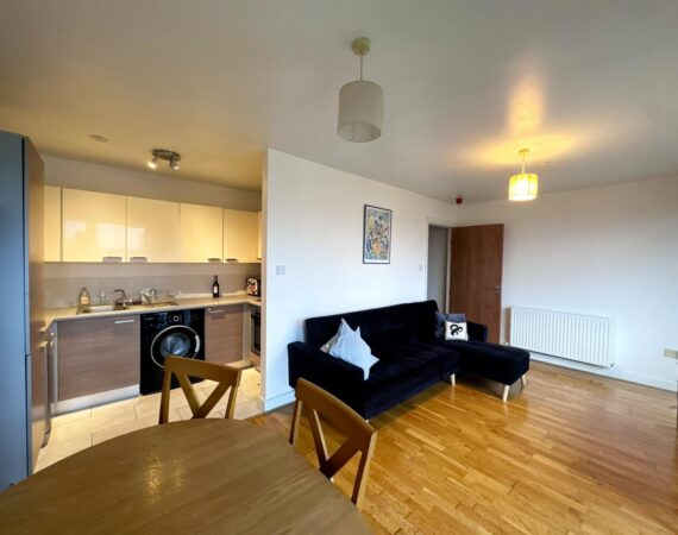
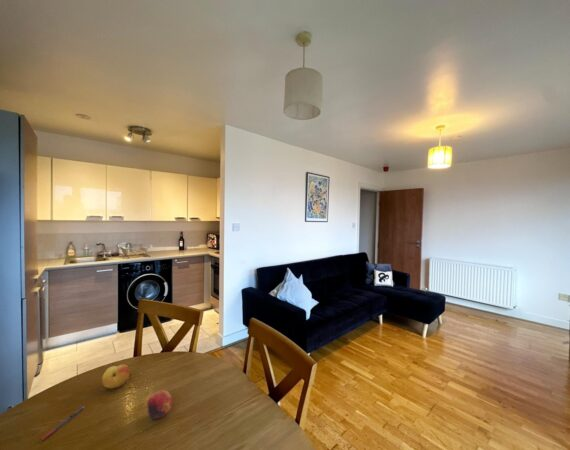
+ fruit (159, 404)
+ pen (64, 421)
+ fruit (116, 376)
